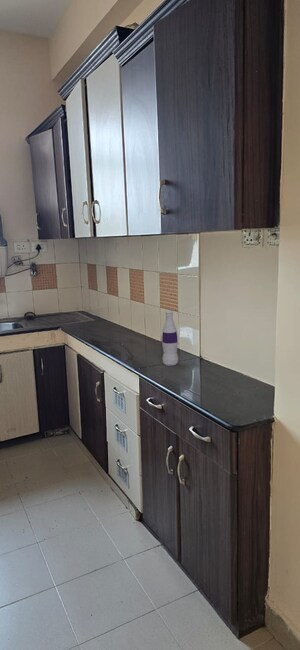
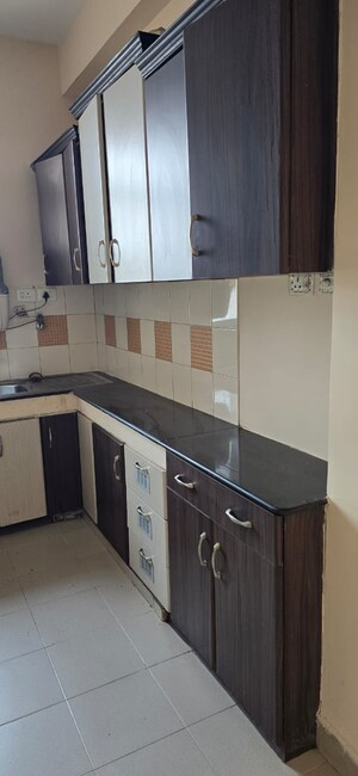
- bottle (169, 337)
